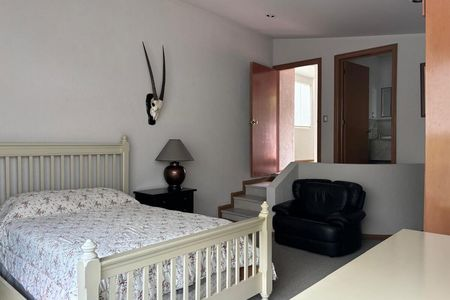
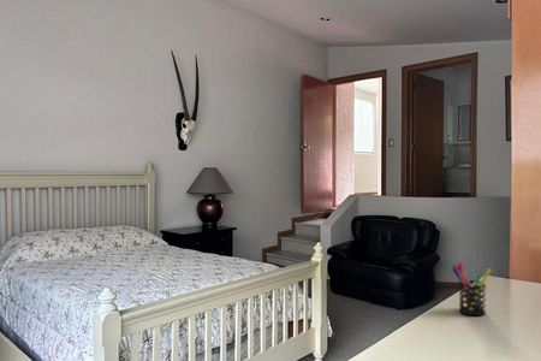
+ pen holder (471, 288)
